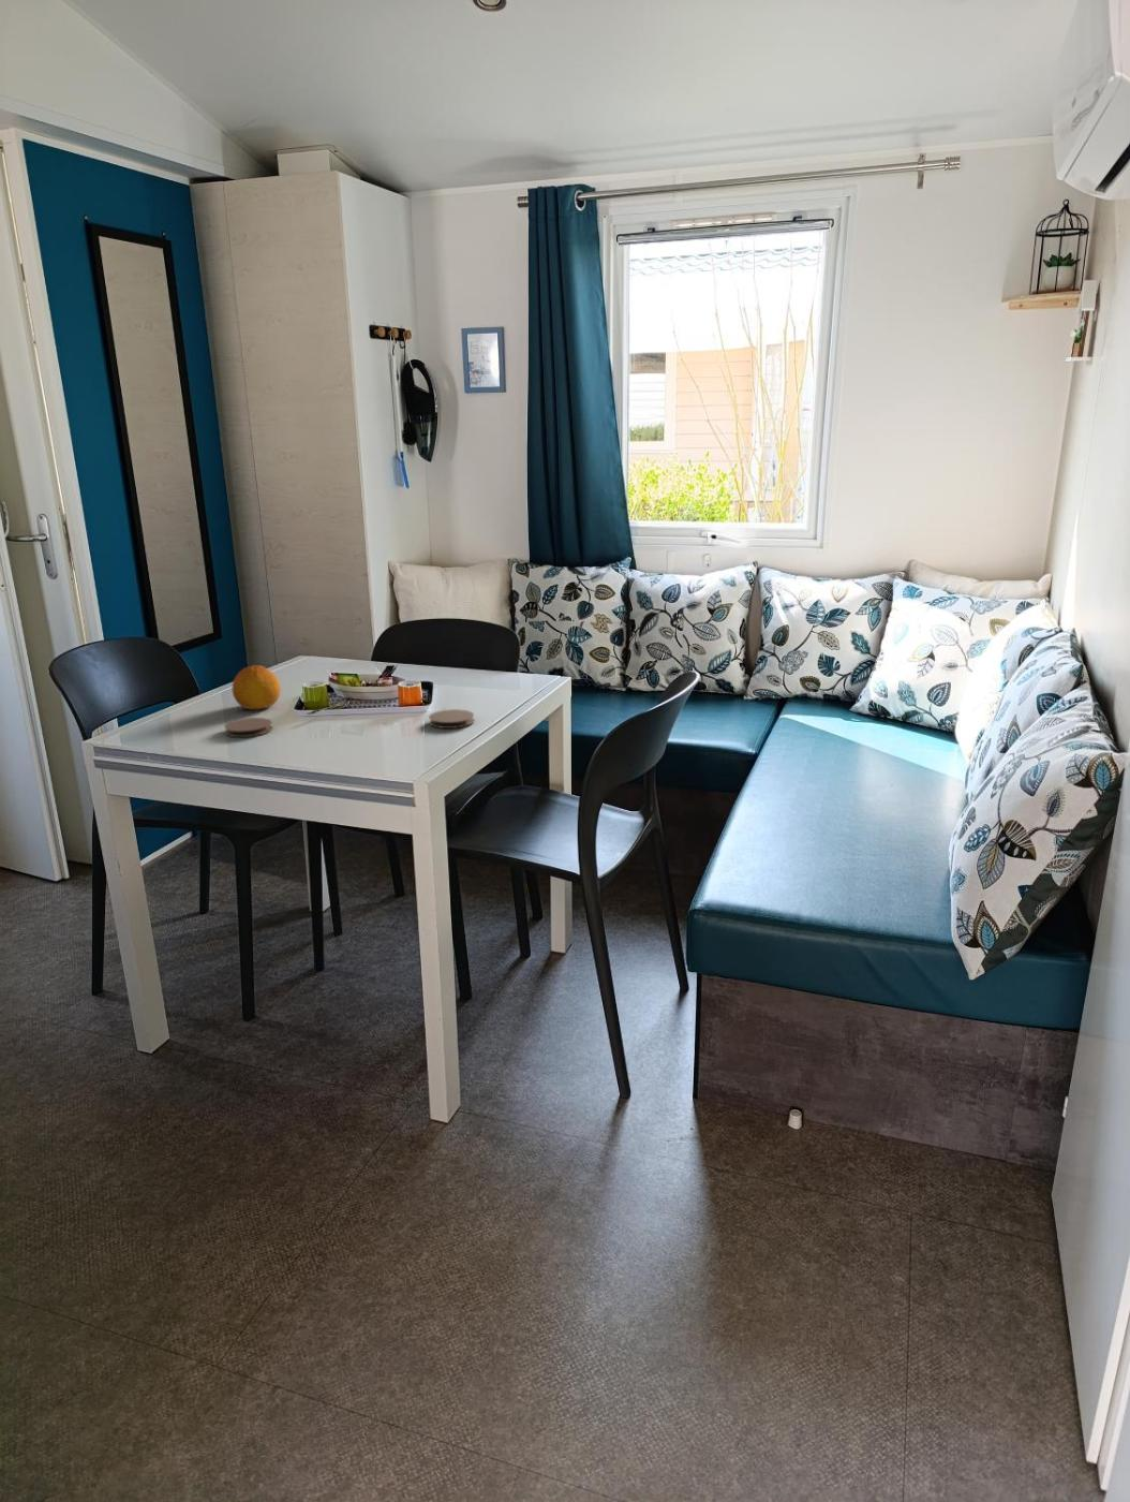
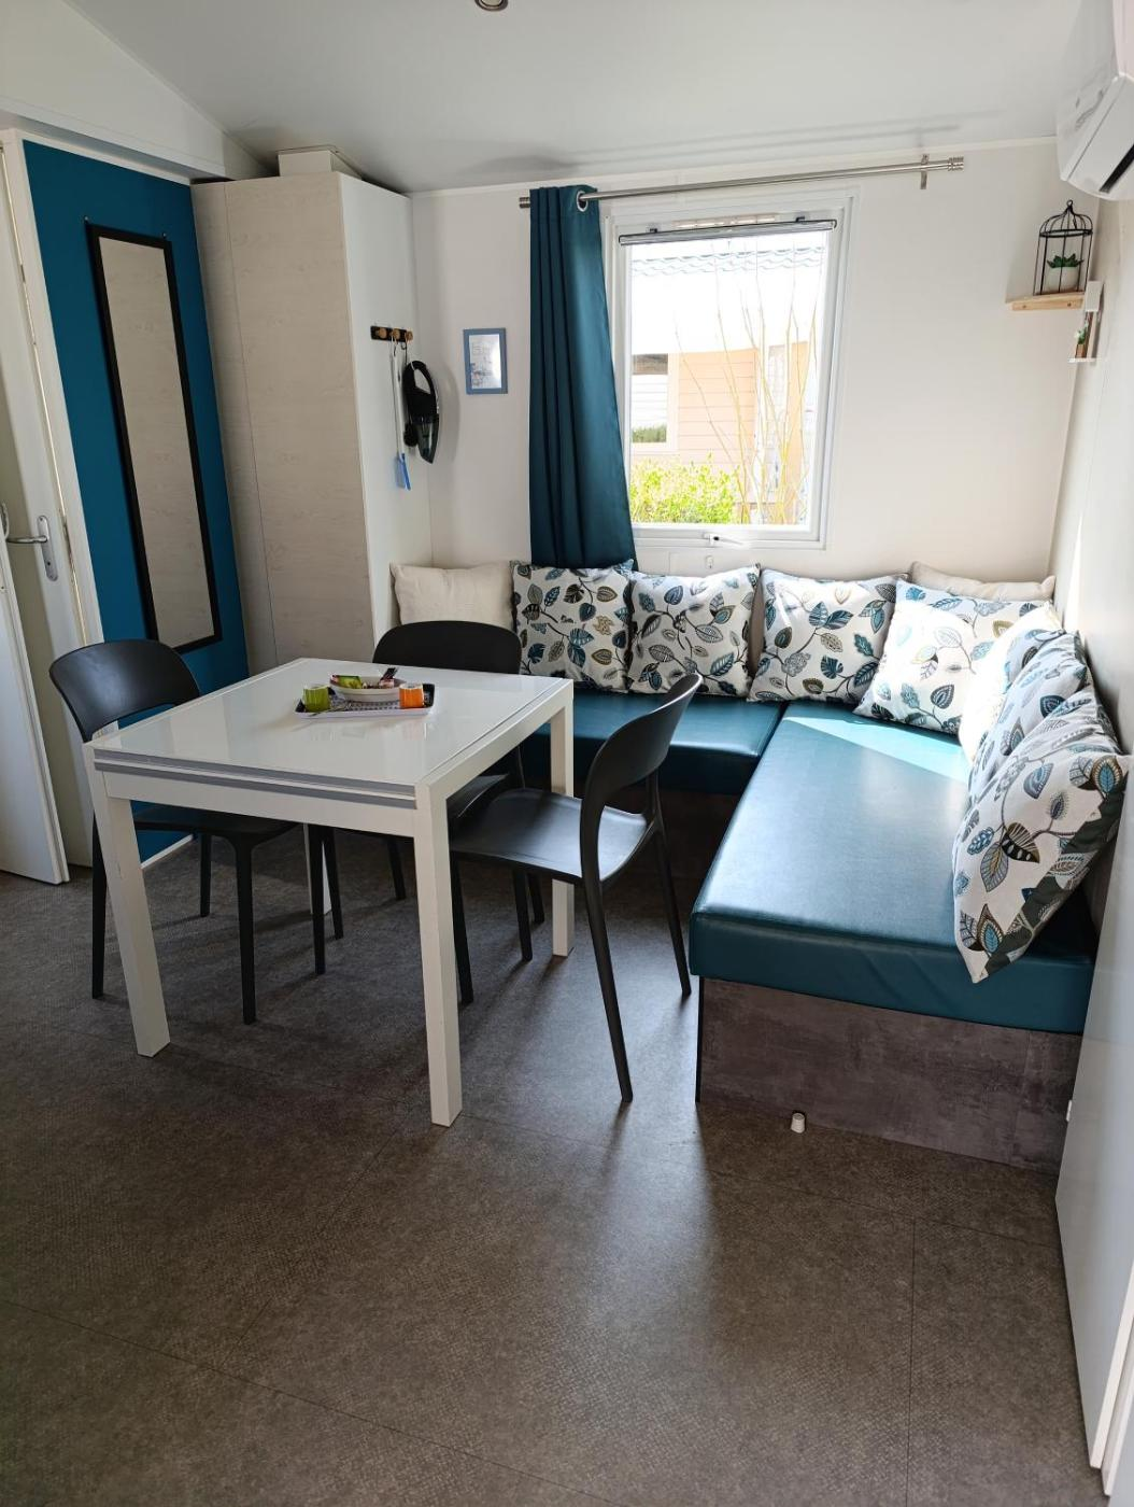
- coaster (451, 717)
- fruit (255, 685)
- coaster (248, 727)
